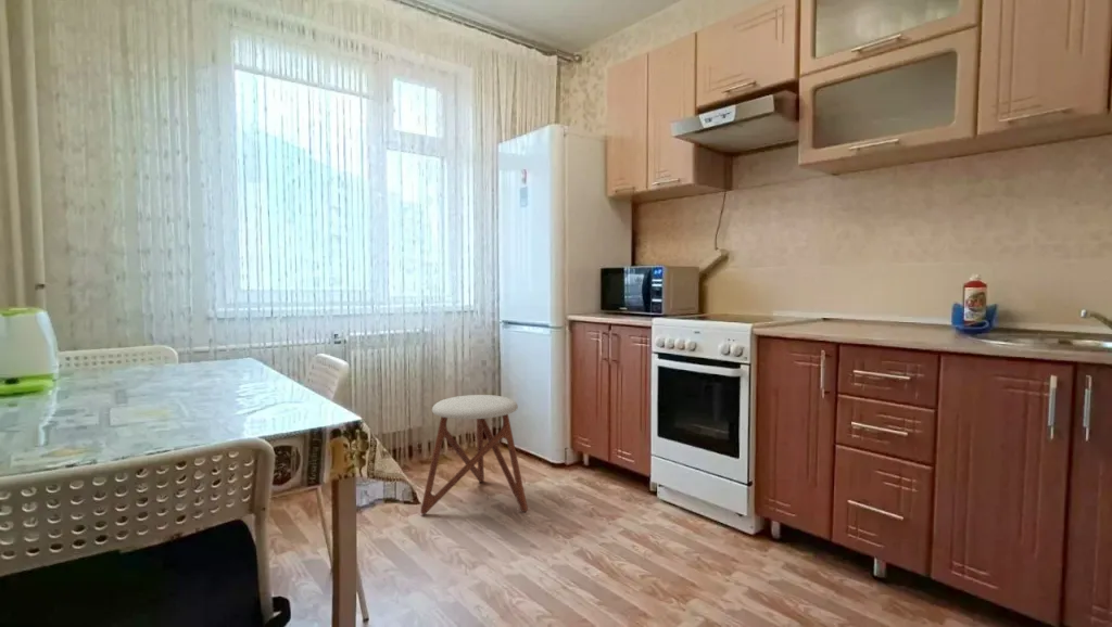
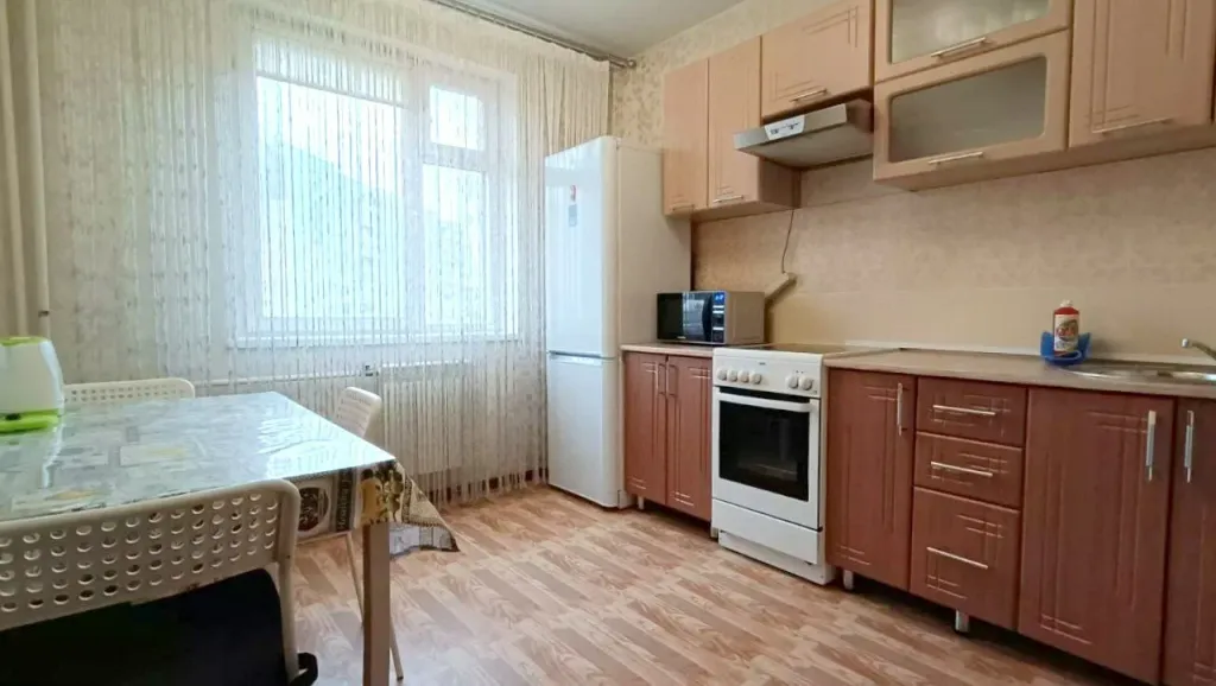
- stool (482, 452)
